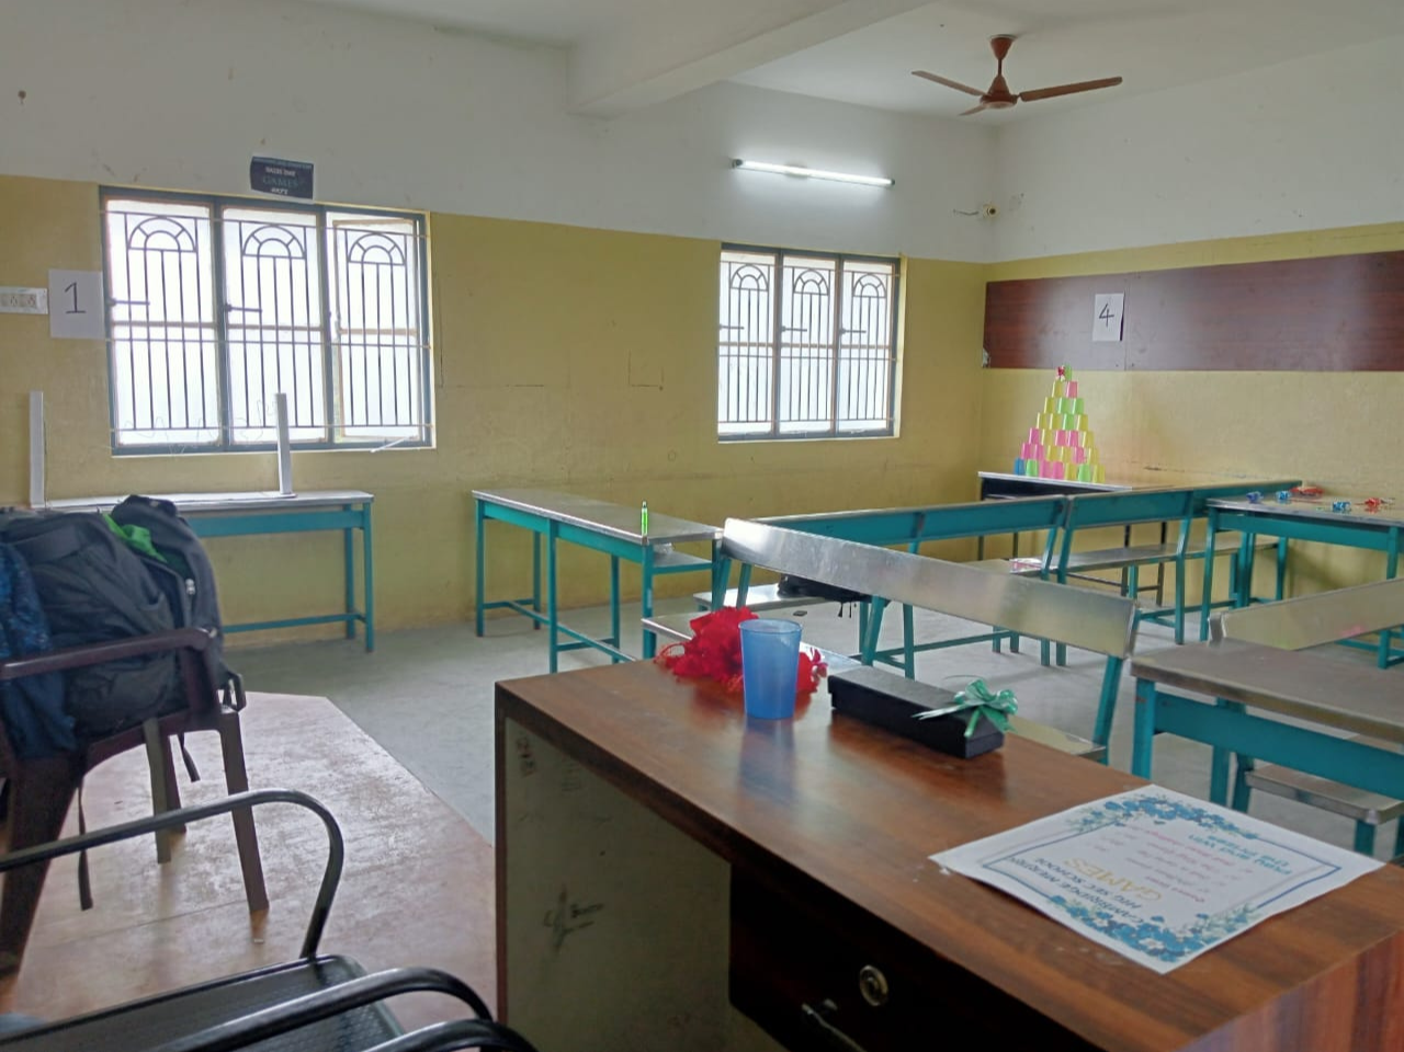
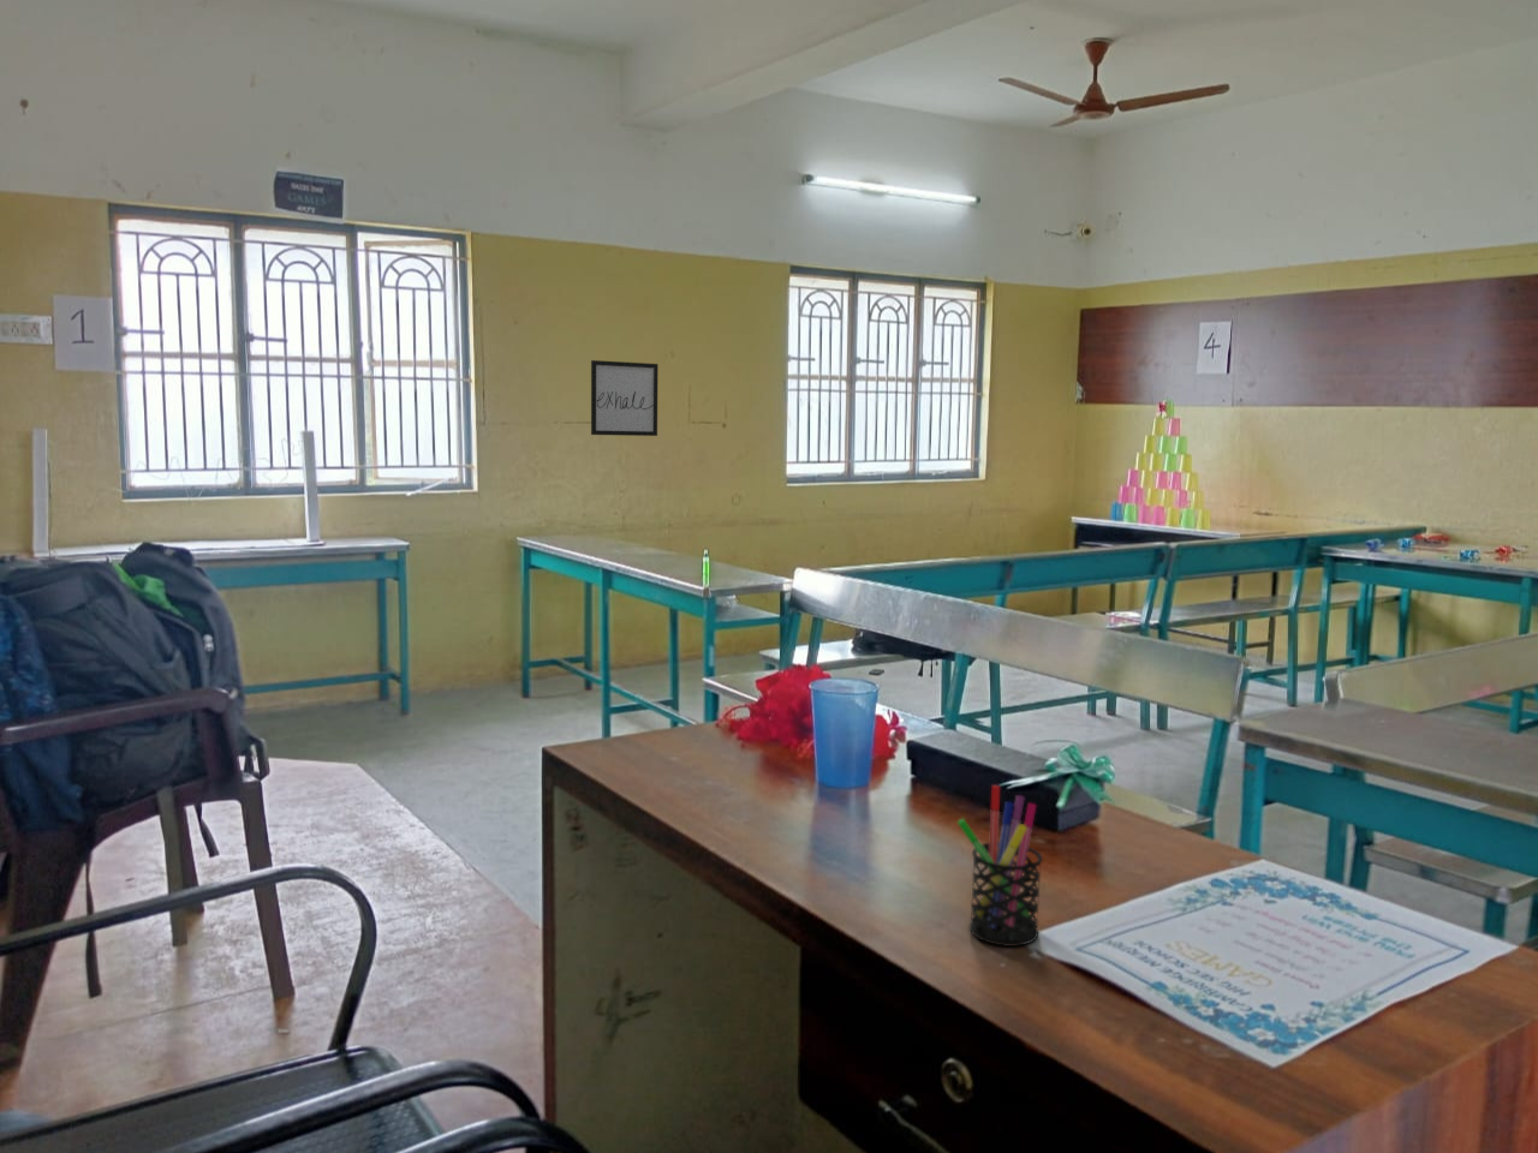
+ pen holder (998, 862)
+ wall art (625, 398)
